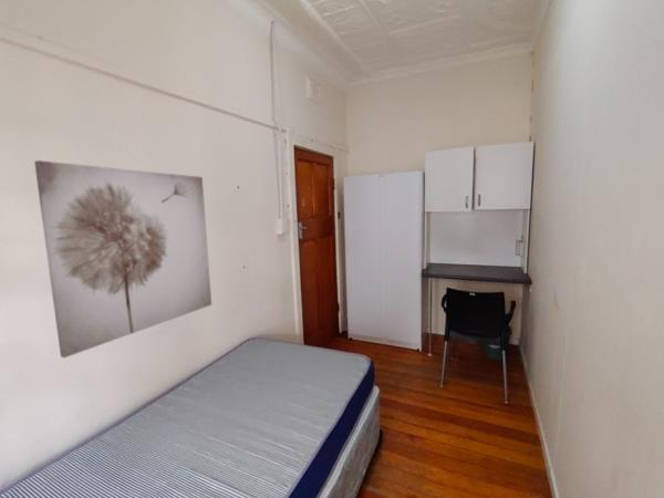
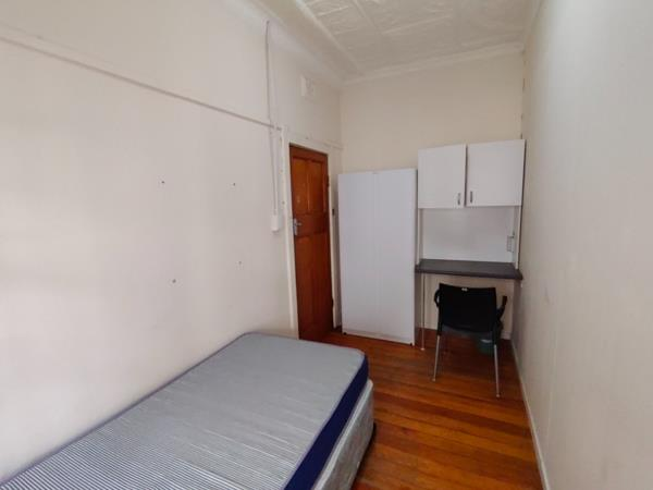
- wall art (144, 250)
